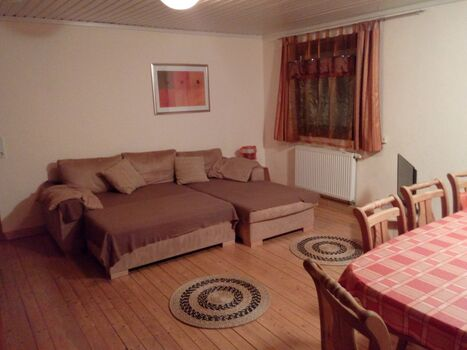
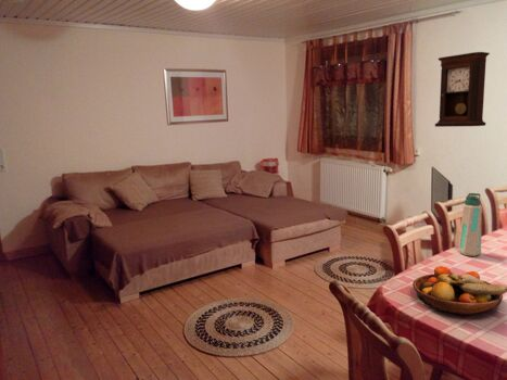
+ pendulum clock (459, 91)
+ fruit bowl (457, 284)
+ water bottle (471, 224)
